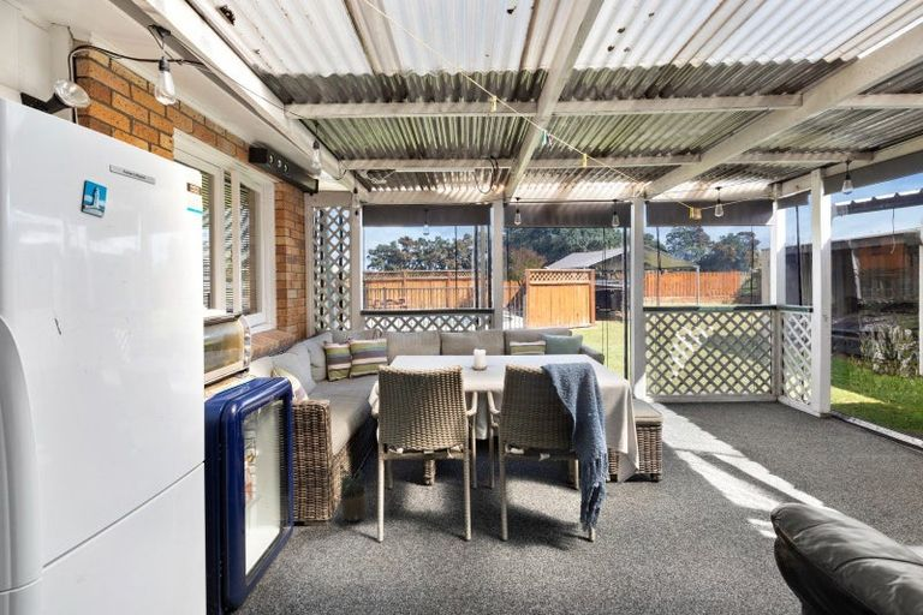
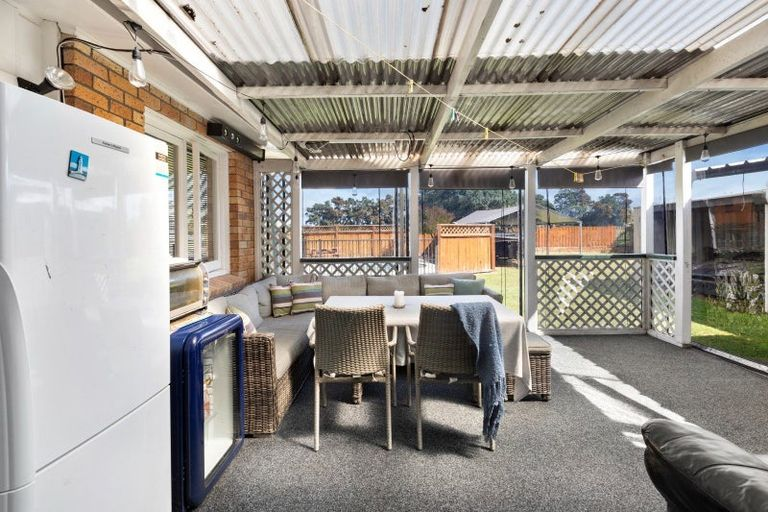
- potted plant (350, 488)
